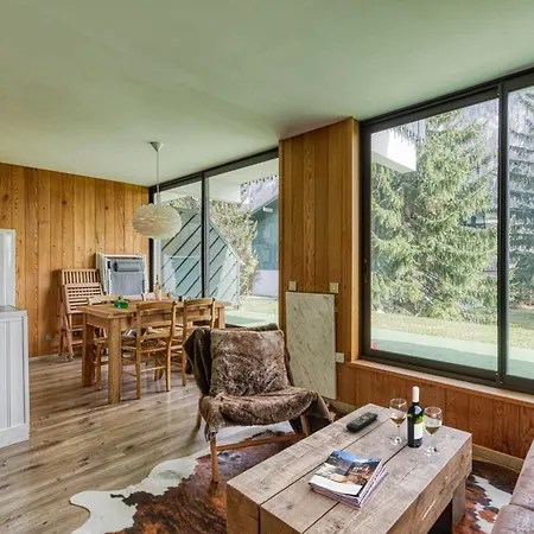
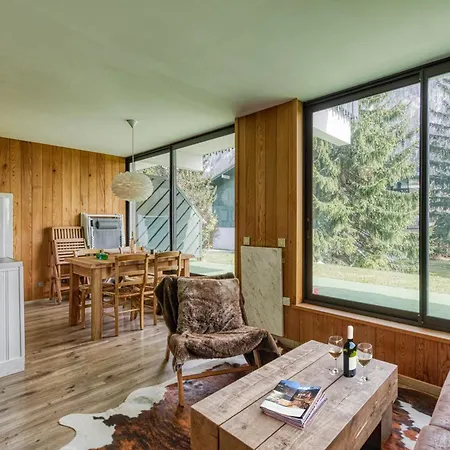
- remote control (362, 421)
